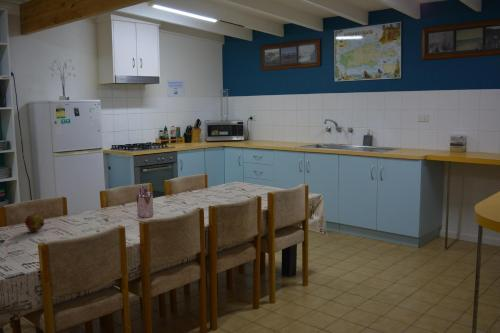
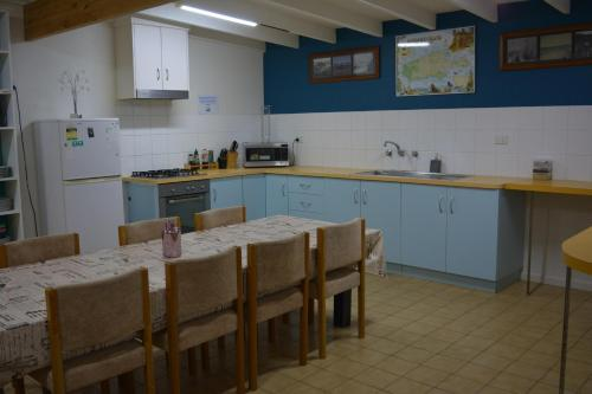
- fruit (35, 222)
